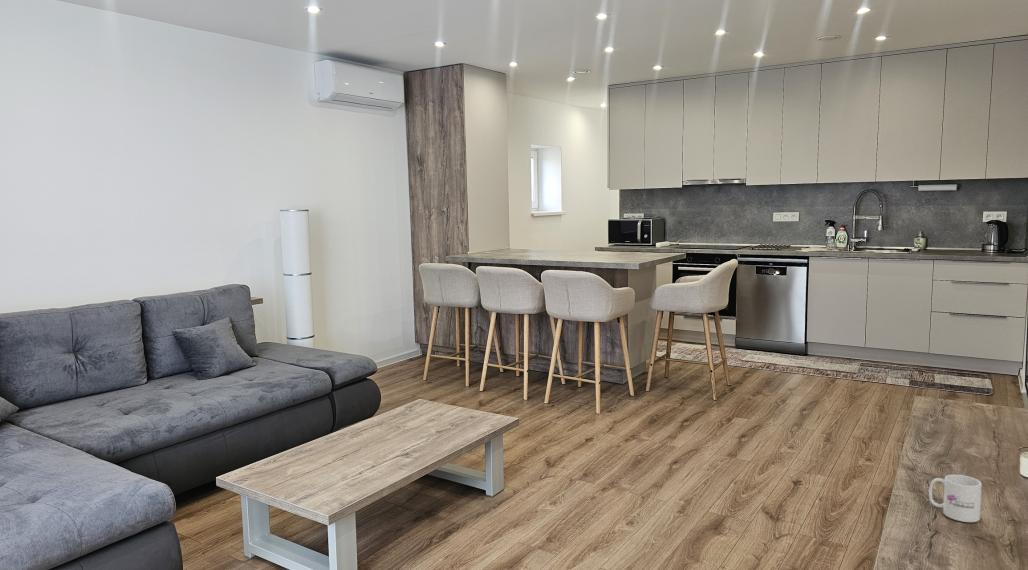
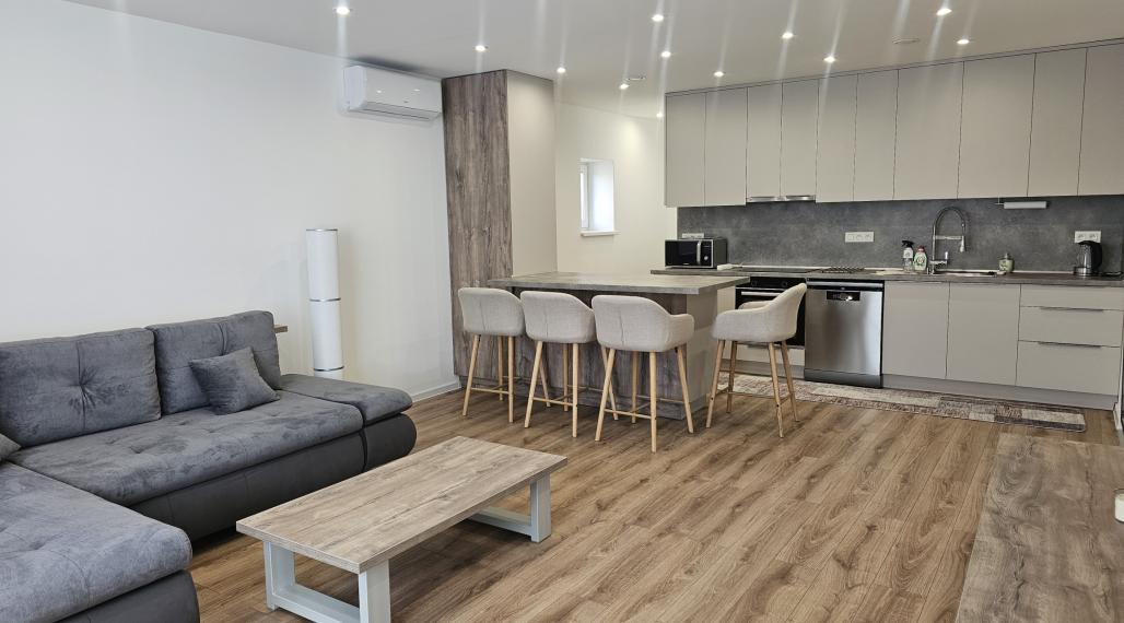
- mug (954, 496)
